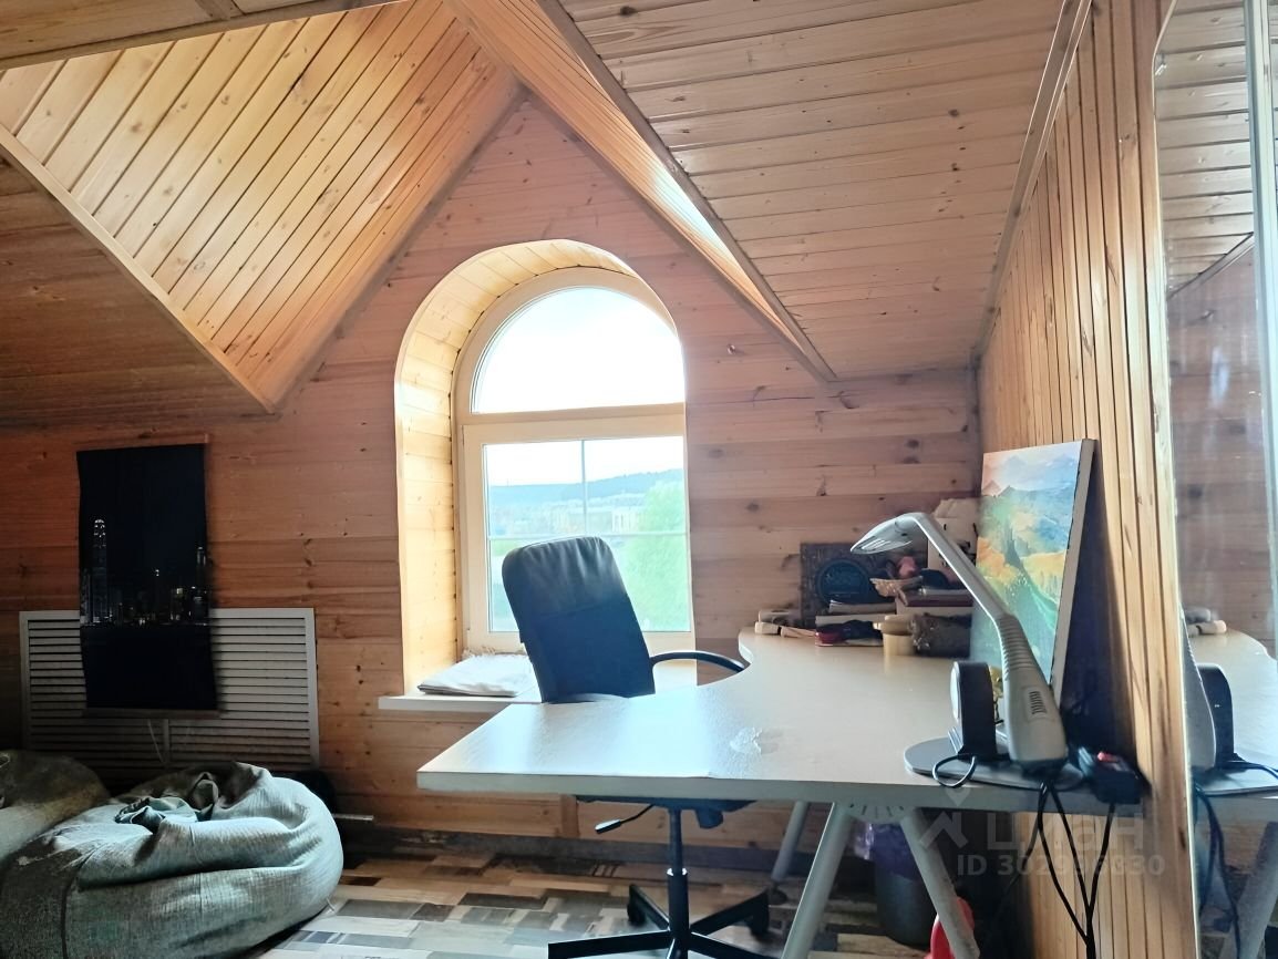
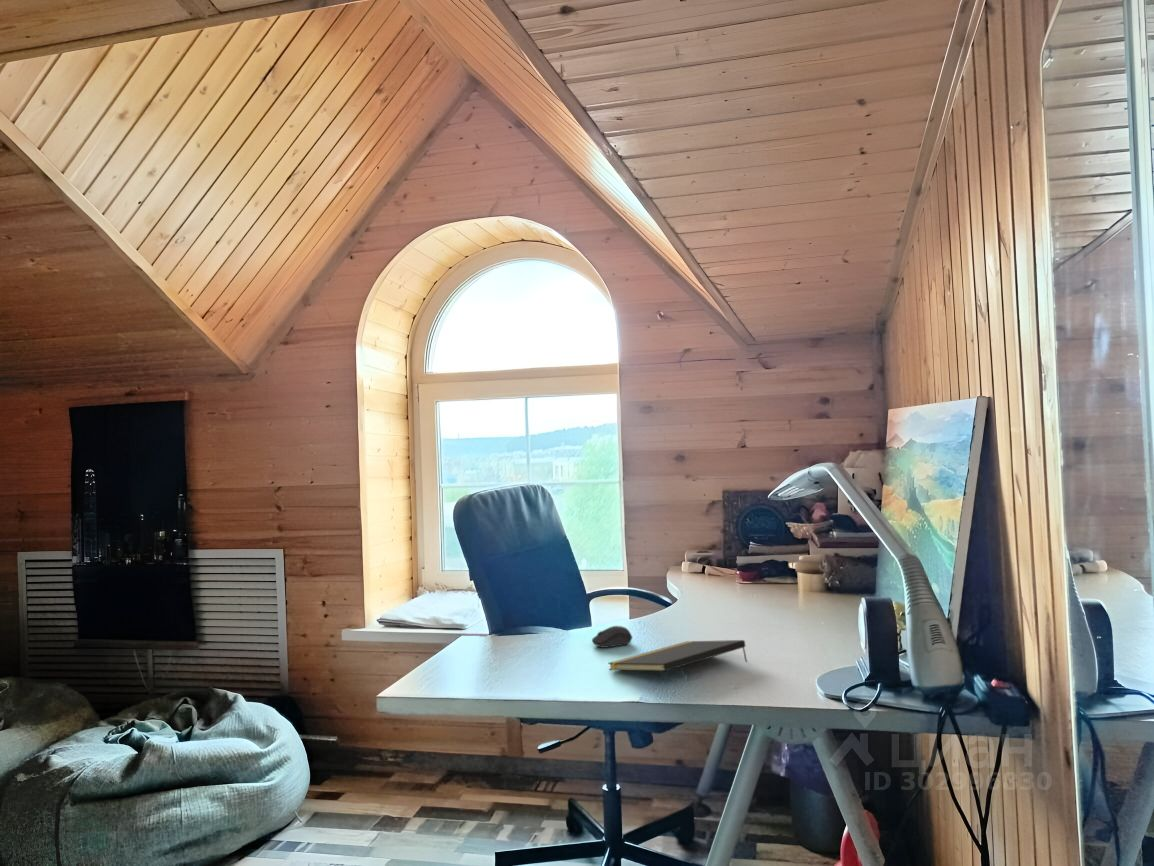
+ computer mouse (612, 635)
+ notepad (677, 655)
